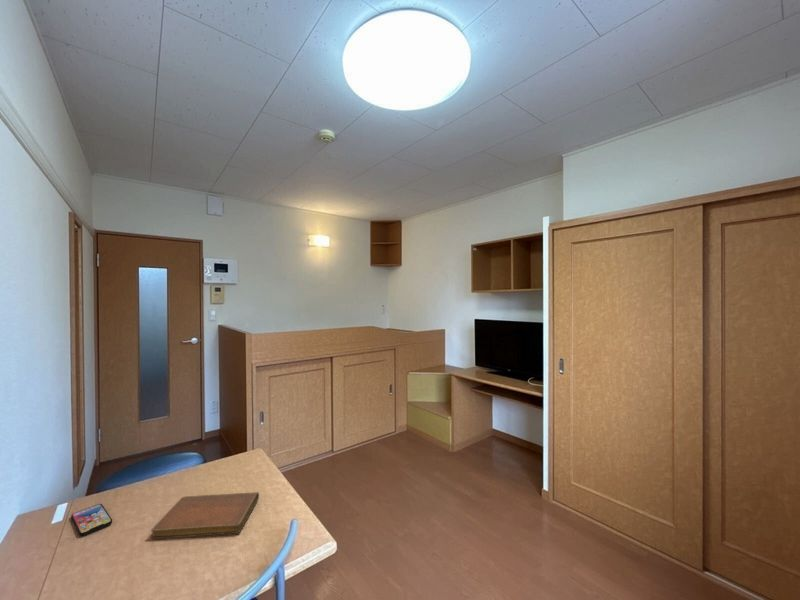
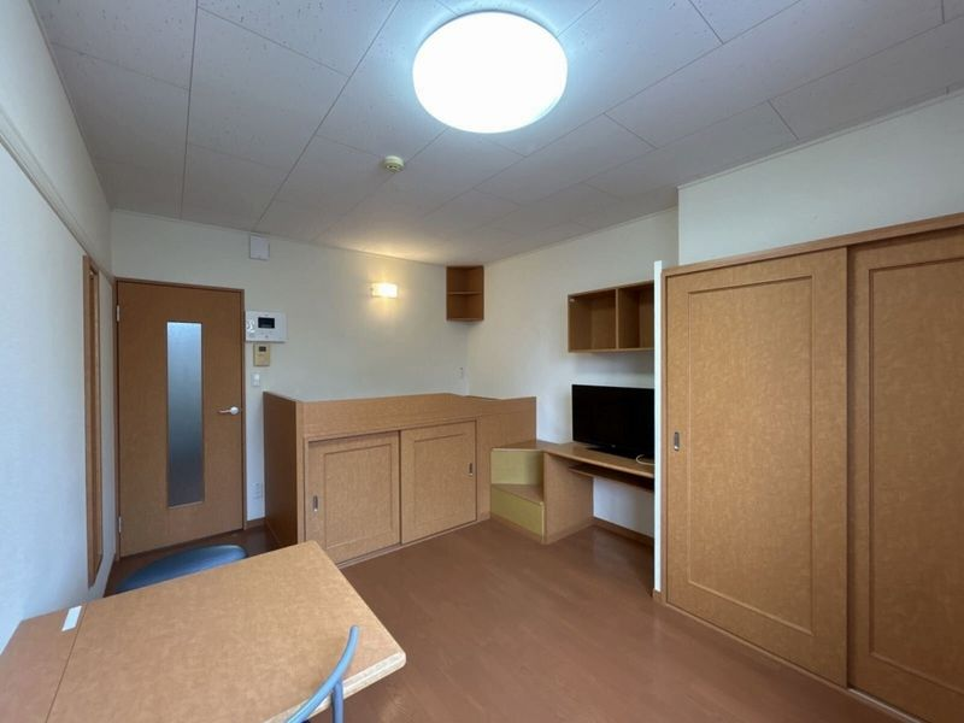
- smartphone (91, 518)
- notebook (209, 513)
